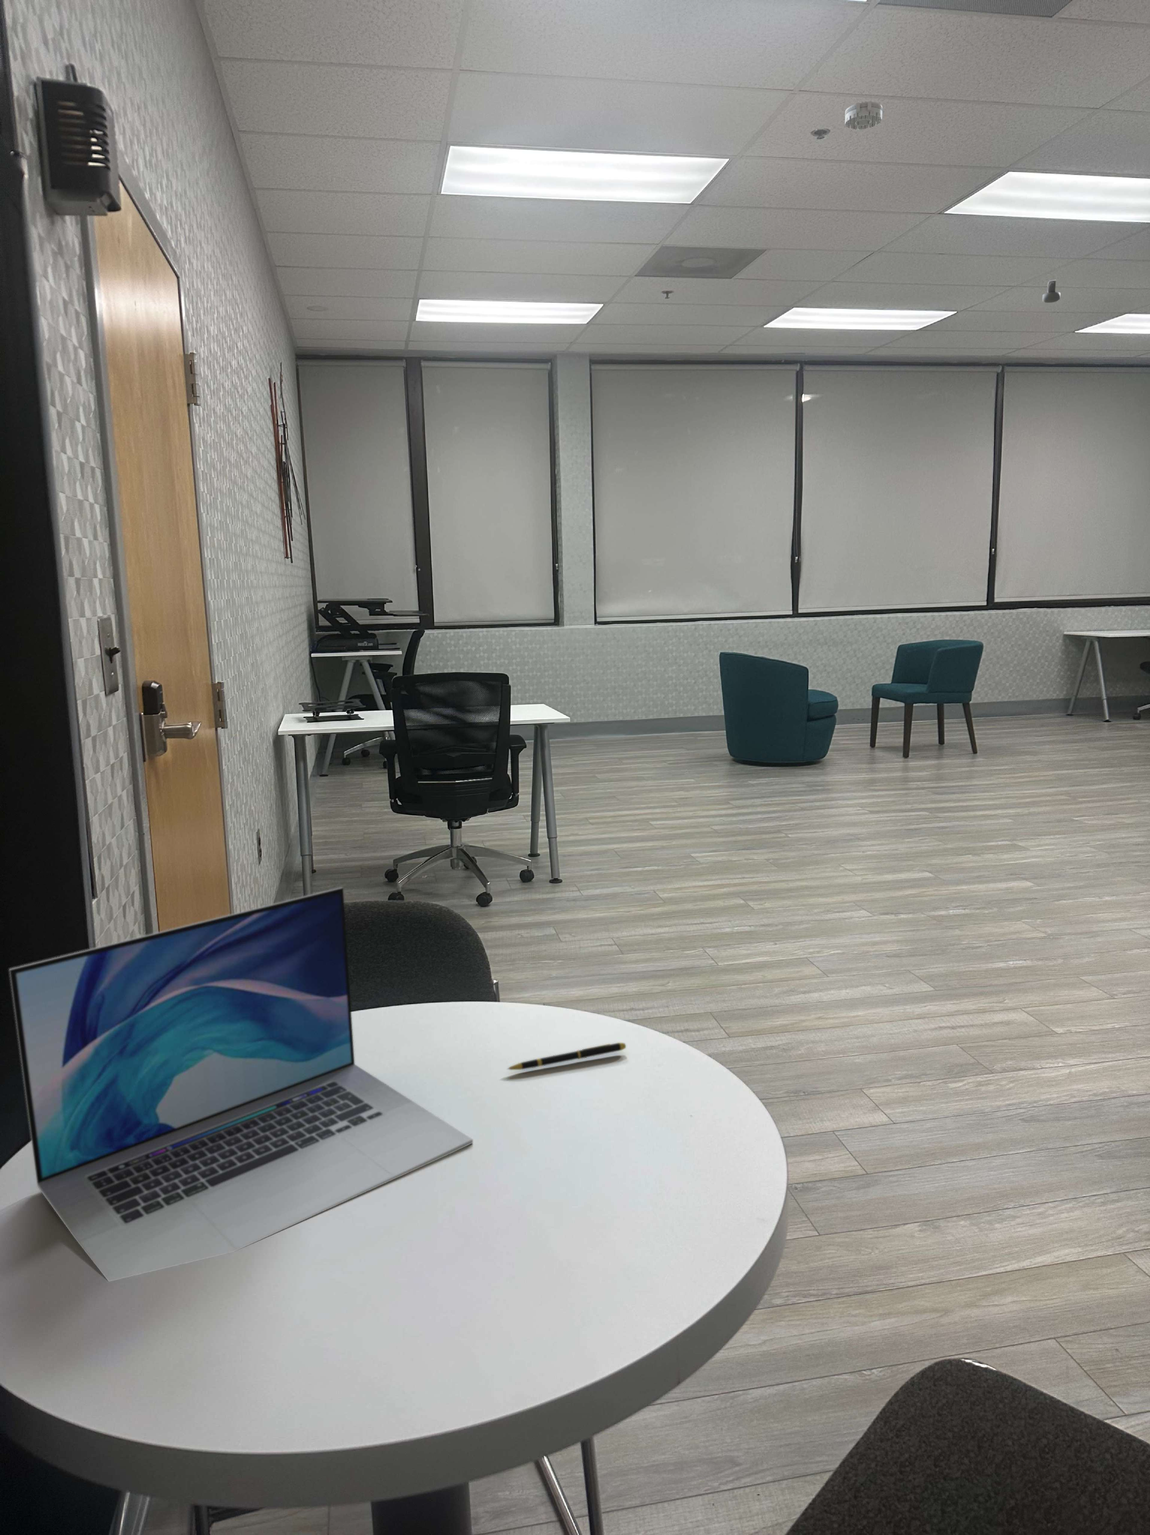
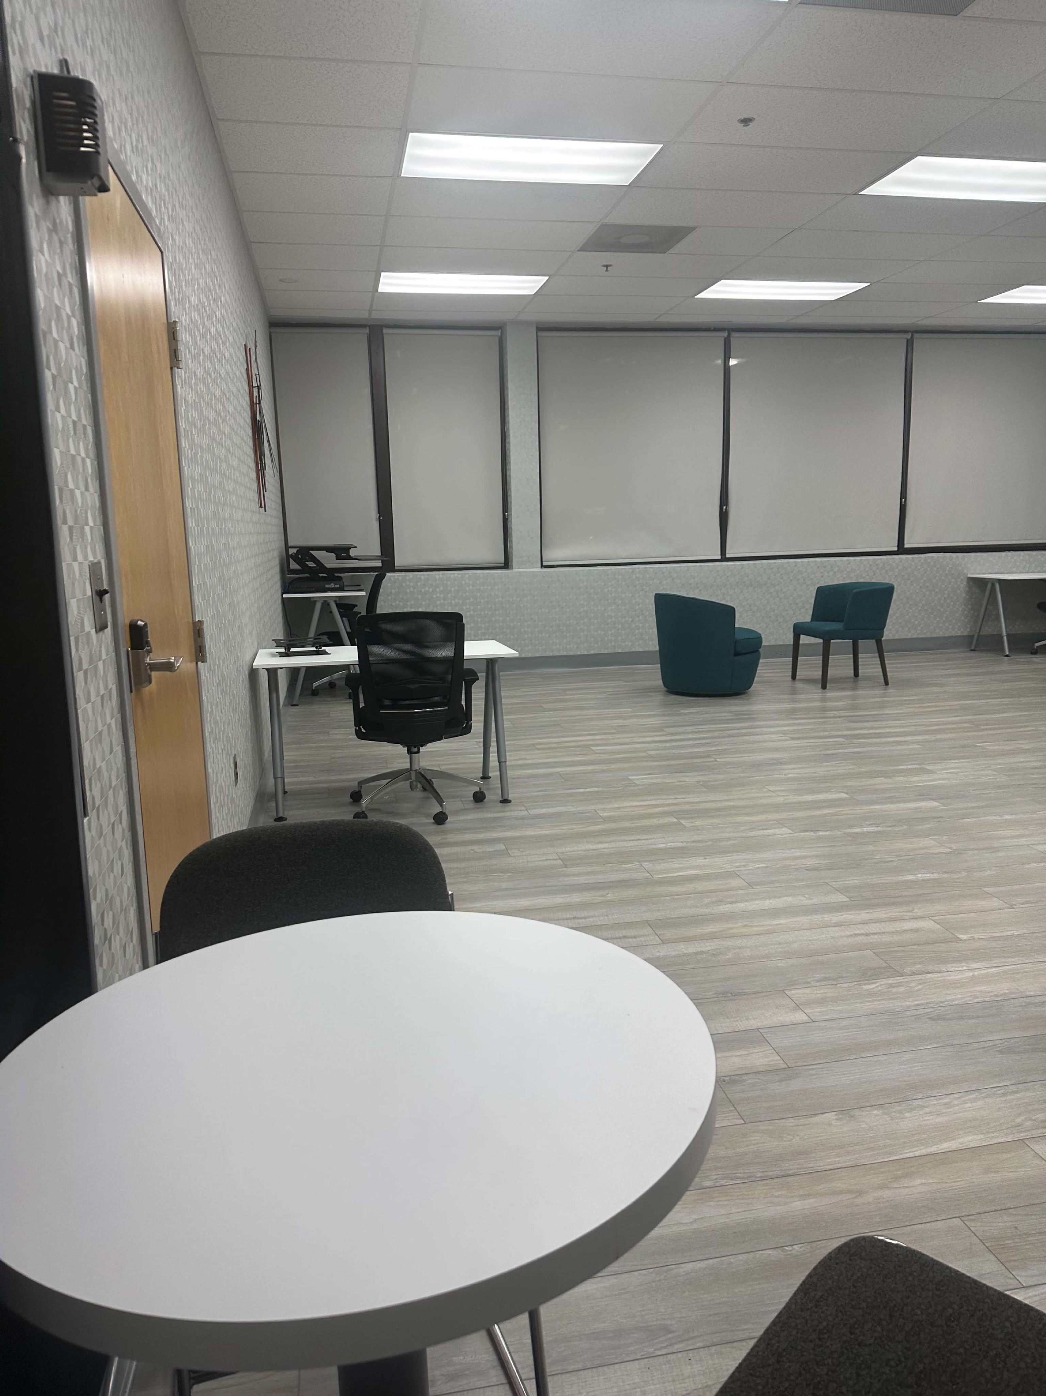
- pen (567, 1056)
- smoke detector (864, 115)
- security camera (1051, 291)
- laptop (252, 1060)
